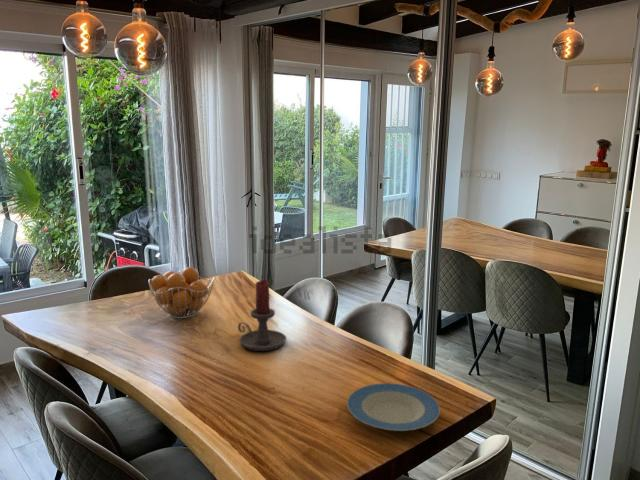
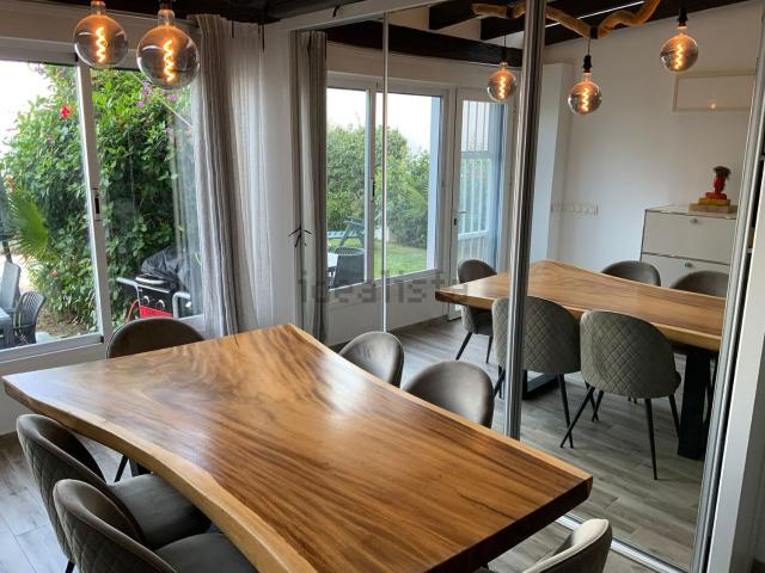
- plate (392, 409)
- fruit basket (182, 292)
- candle holder (257, 311)
